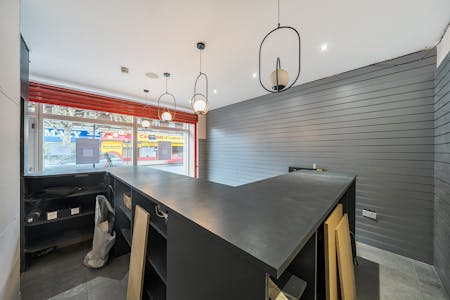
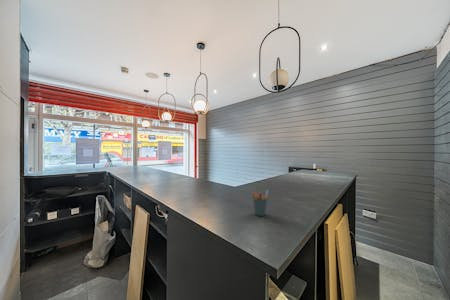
+ pen holder (259, 201)
